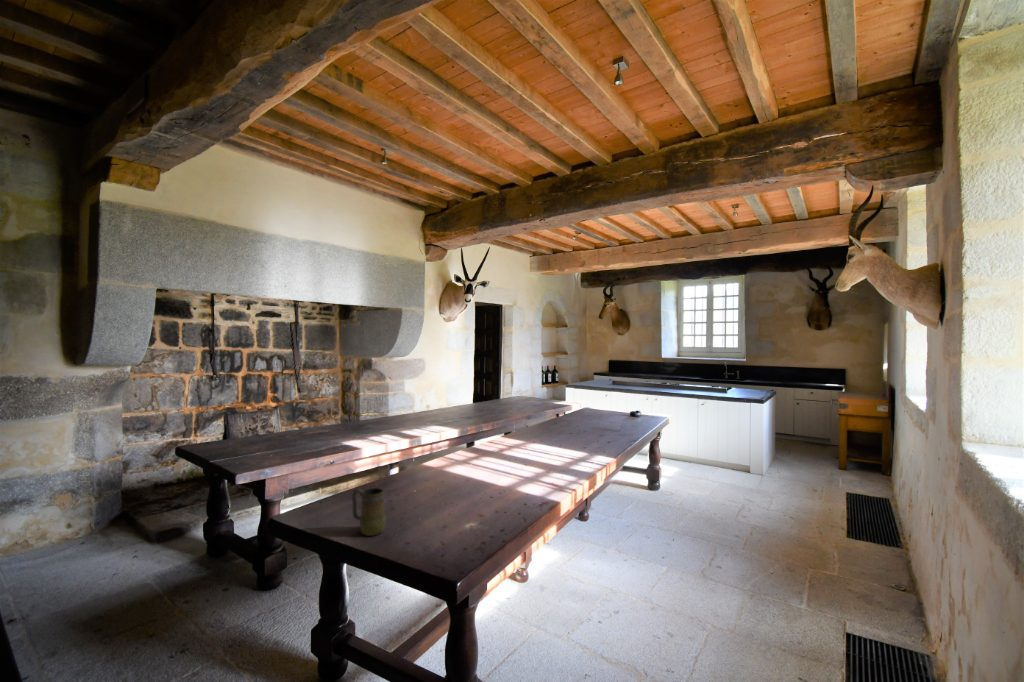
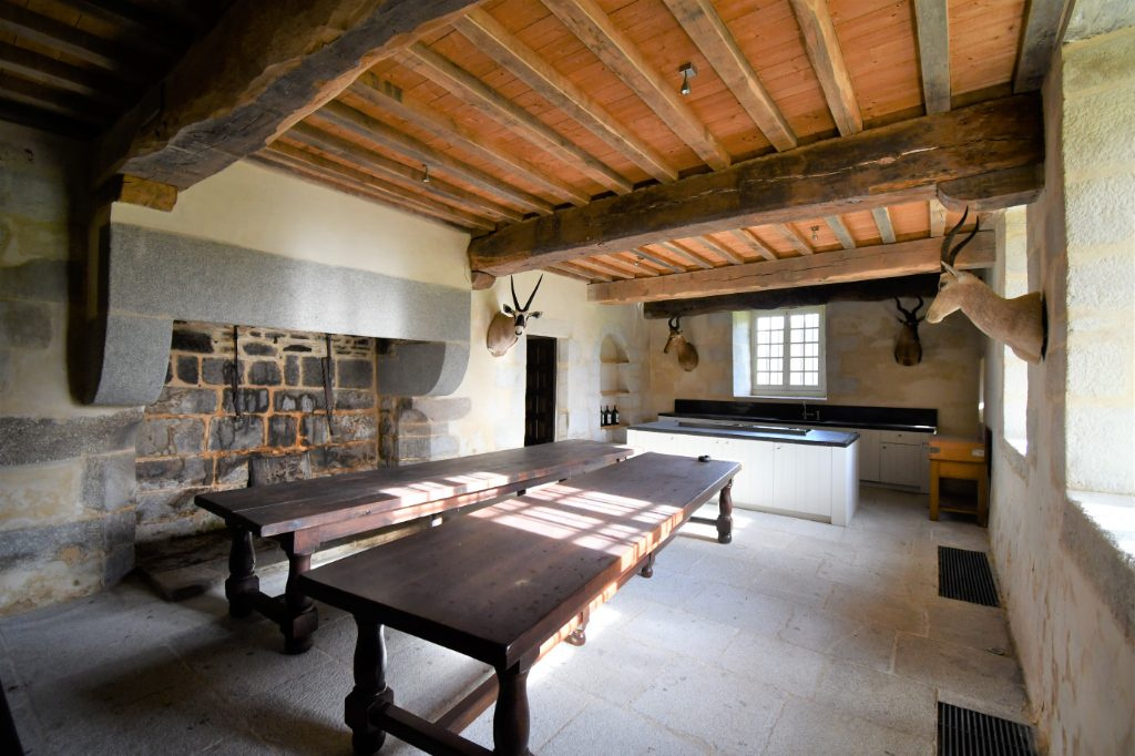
- mug (368, 509)
